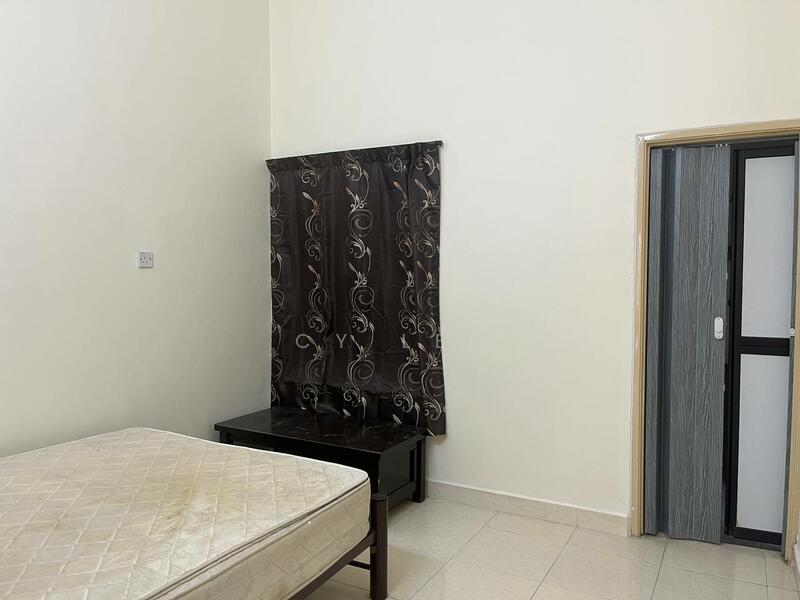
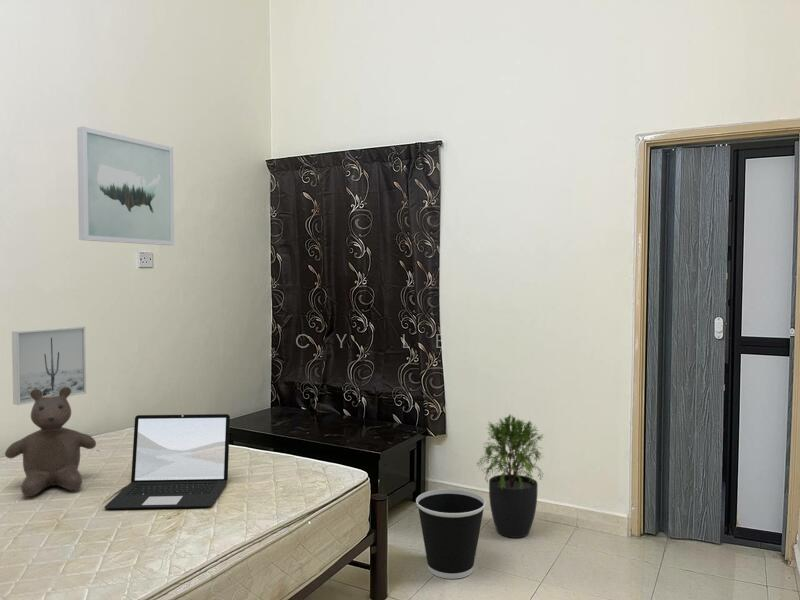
+ potted plant (509, 471)
+ laptop (171, 458)
+ teddy bear (51, 438)
+ wall art (129, 190)
+ wall art (50, 363)
+ wastebasket (450, 534)
